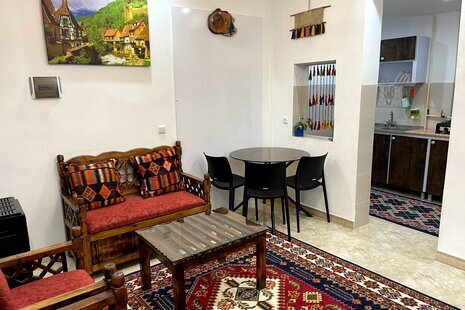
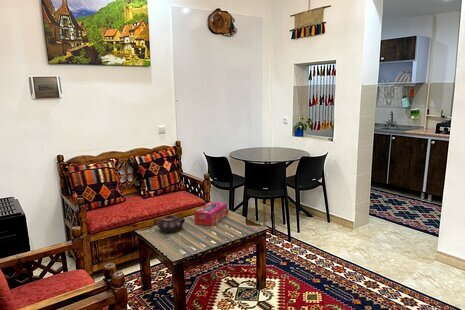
+ tissue box (211, 212)
+ teapot (170, 222)
